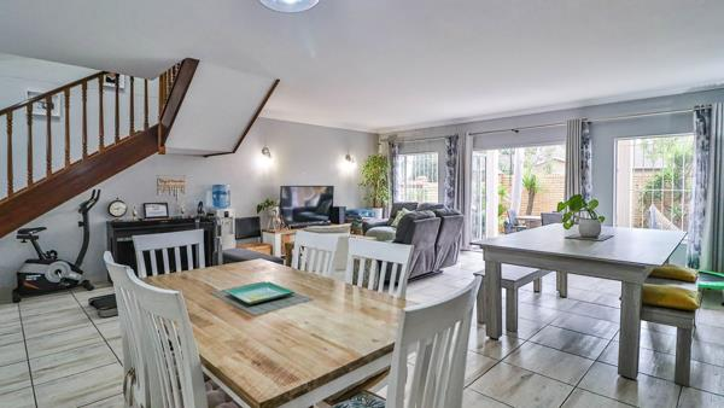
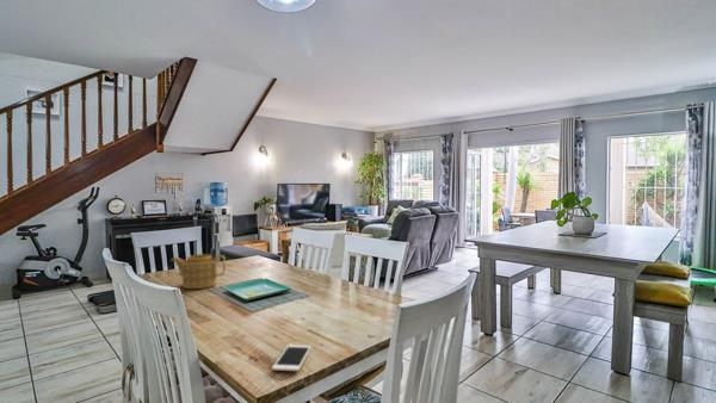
+ teapot (198, 269)
+ cell phone (292, 356)
